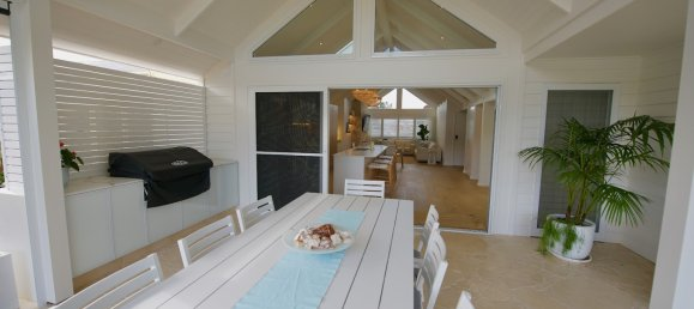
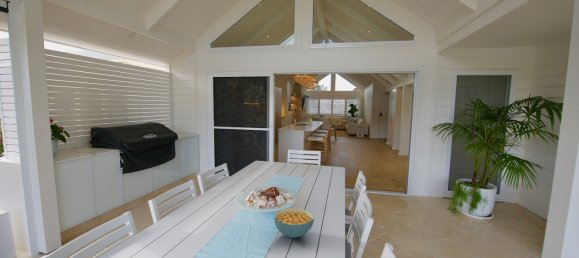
+ cereal bowl (293, 225)
